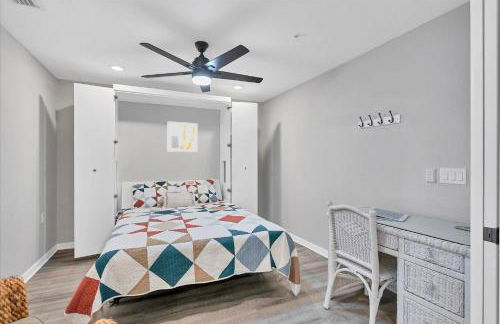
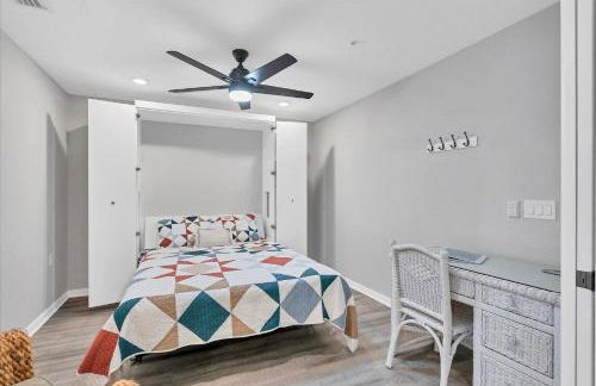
- wall art (182, 137)
